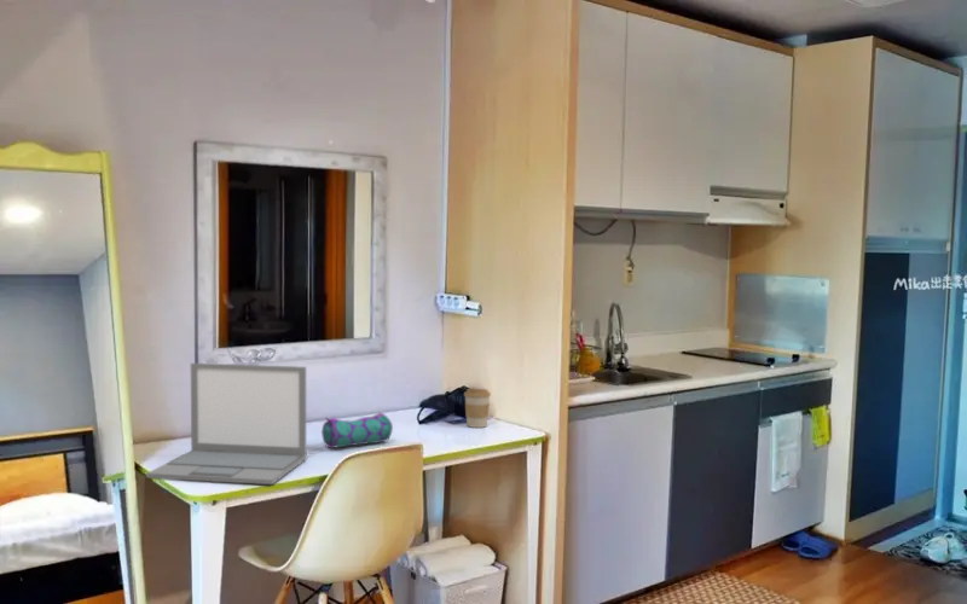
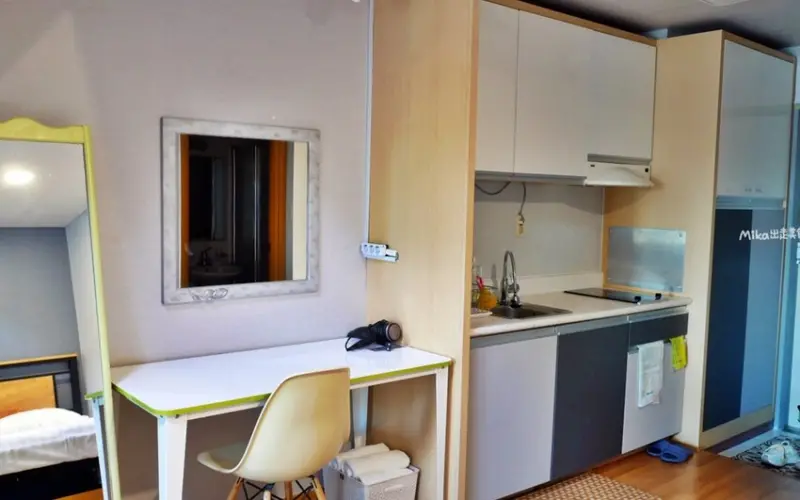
- coffee cup (476, 406)
- pencil case (357, 429)
- laptop (230, 419)
